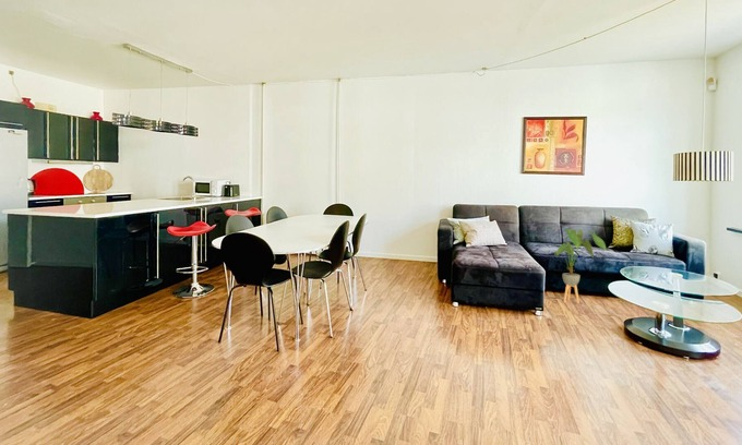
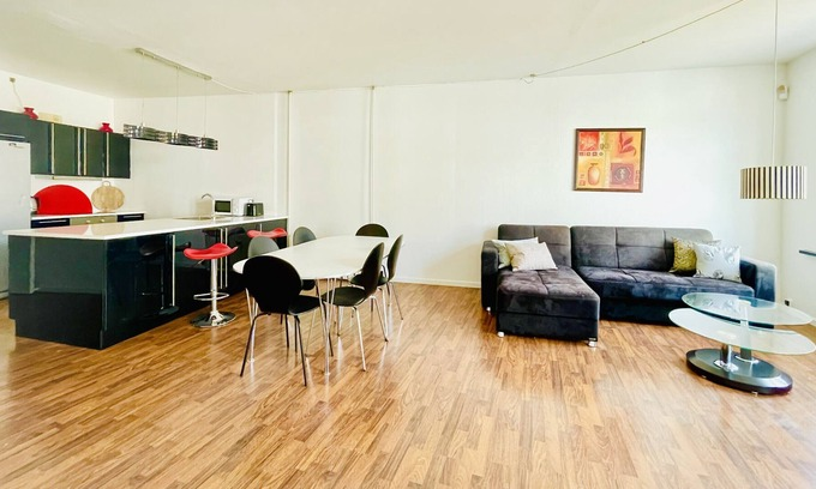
- house plant (573, 263)
